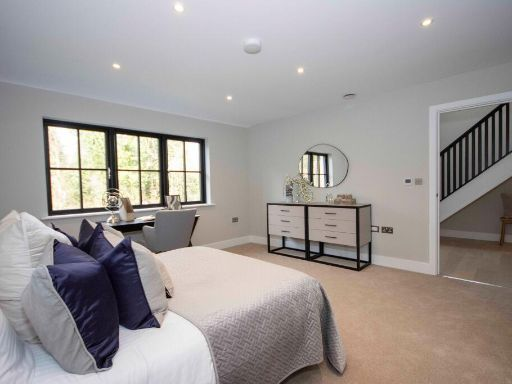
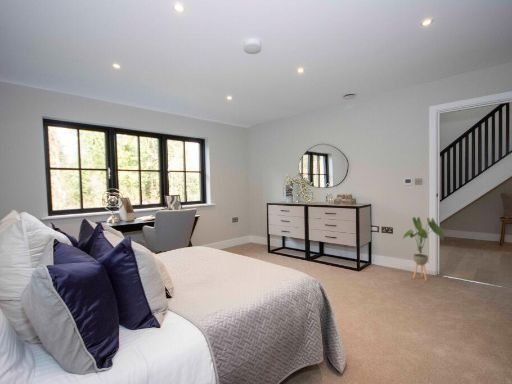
+ house plant (422, 247)
